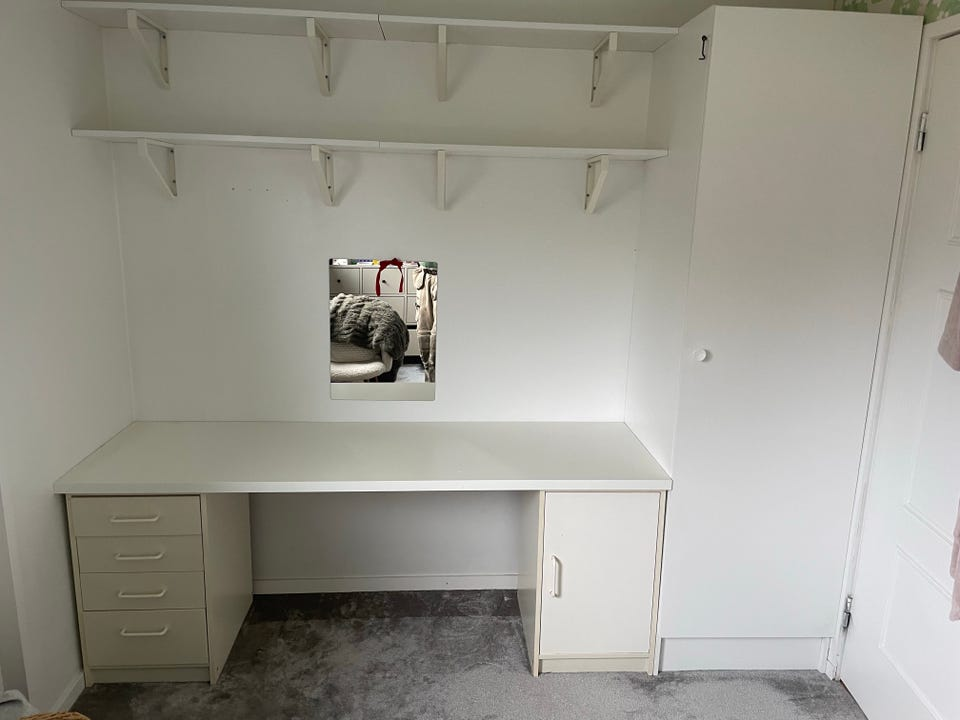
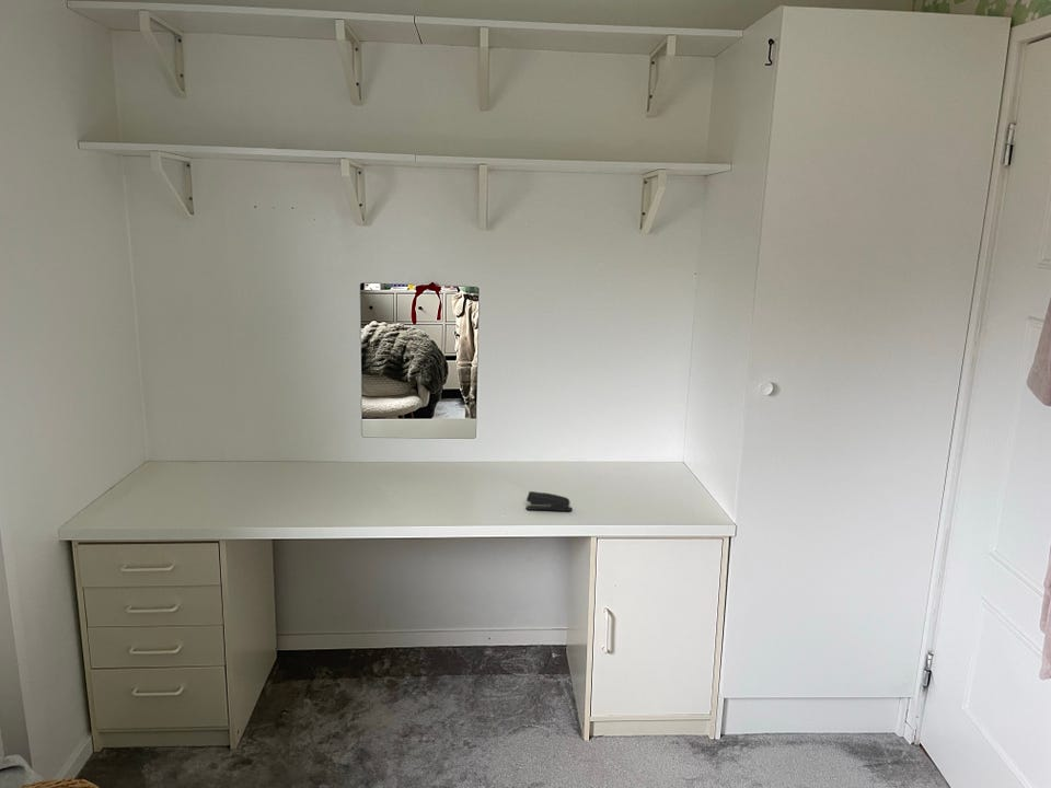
+ stapler (548, 500)
